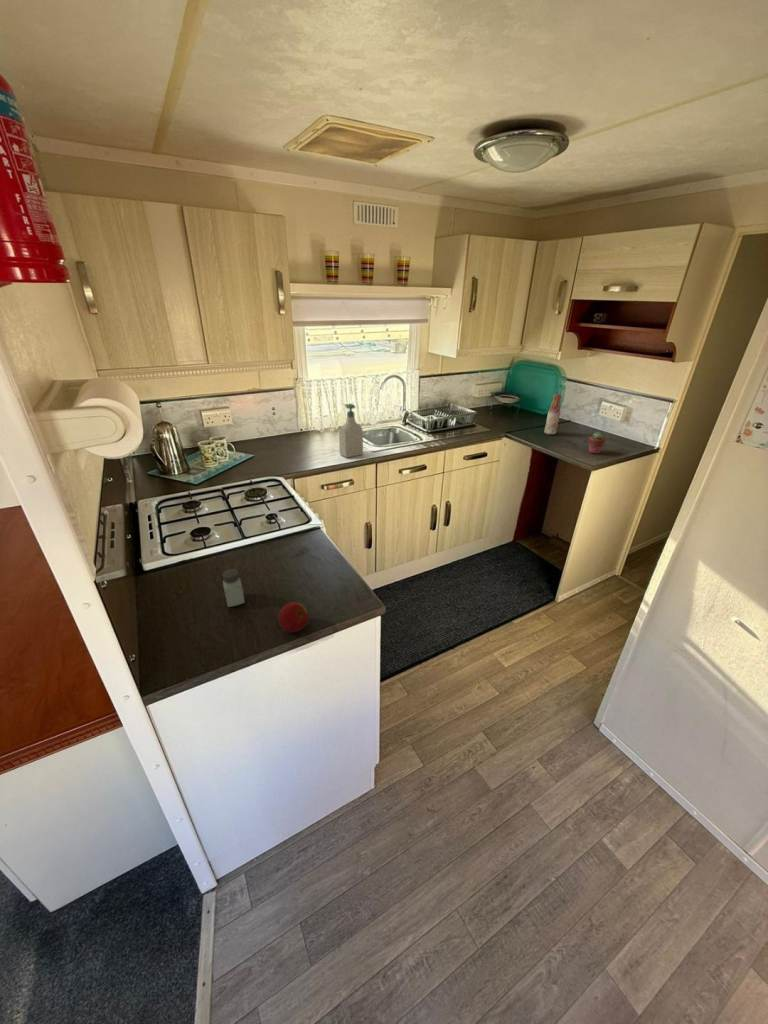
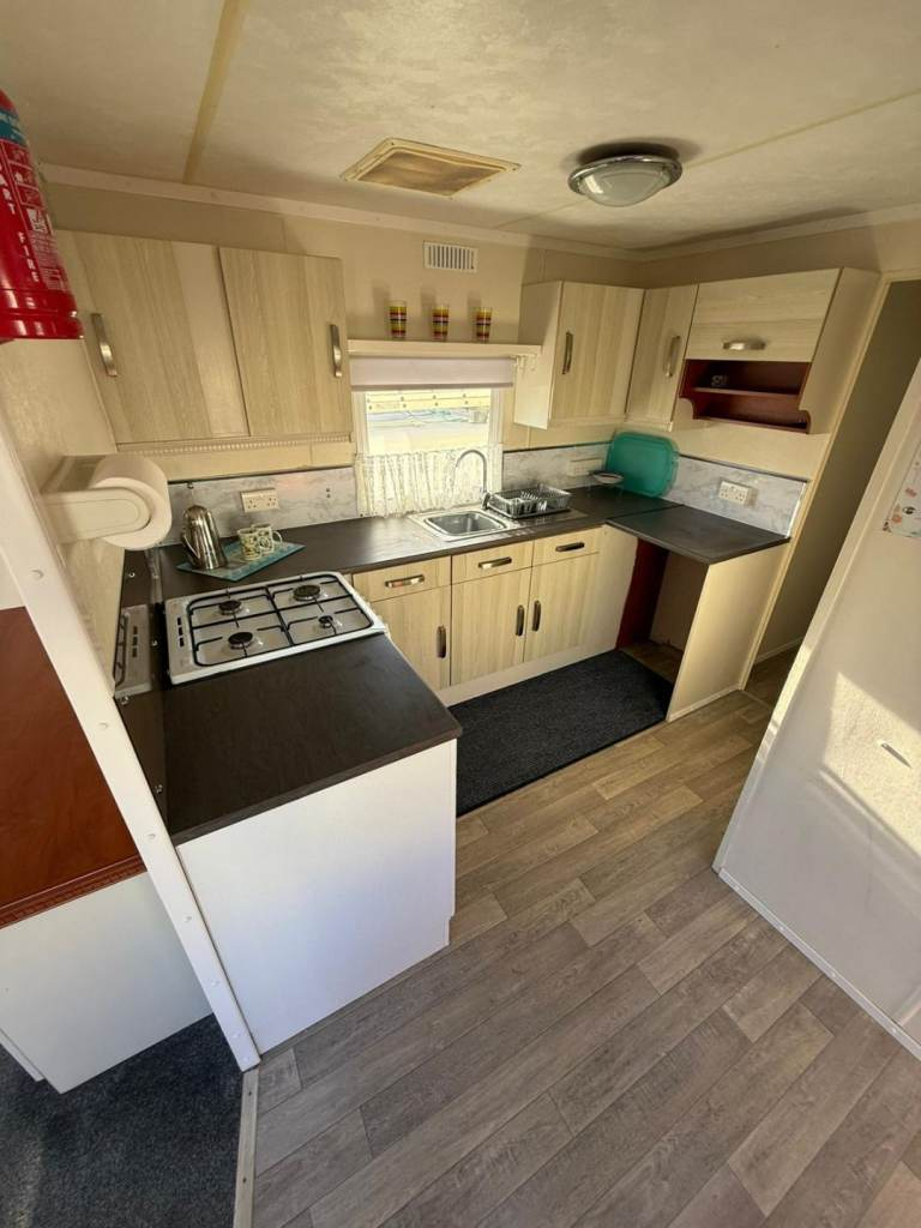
- saltshaker (232, 587)
- apple (293, 617)
- potted succulent (596, 442)
- soap bottle (350, 429)
- bottle (553, 414)
